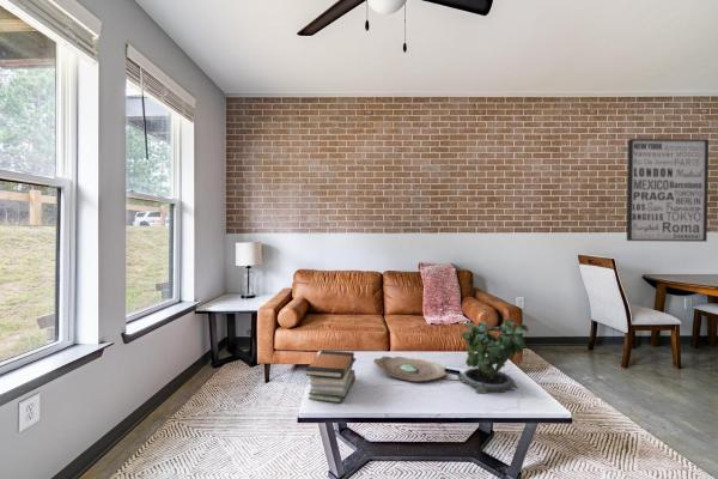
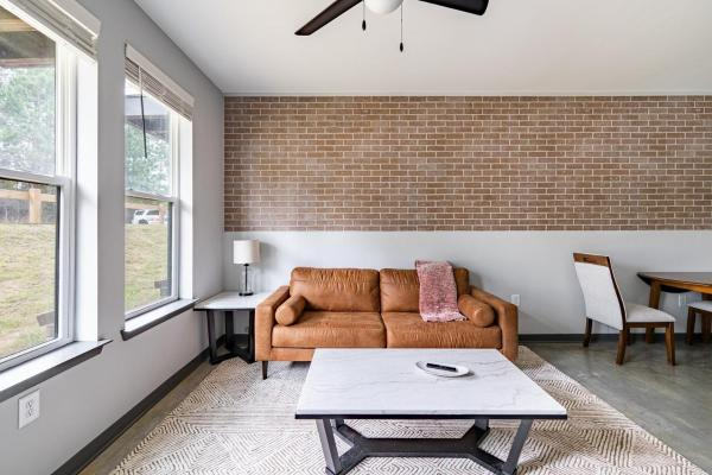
- book stack (331, 375)
- wall art (667, 190)
- potted plant (492, 348)
- decorative bowl (409, 365)
